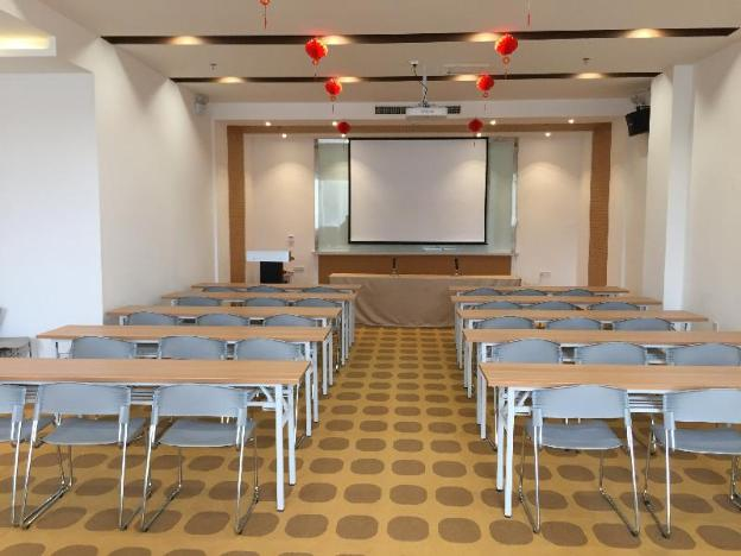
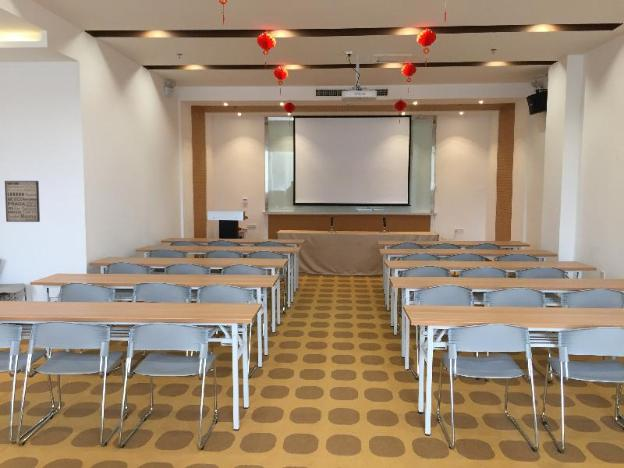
+ wall art (22, 201)
